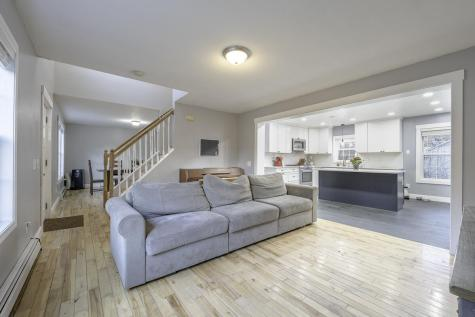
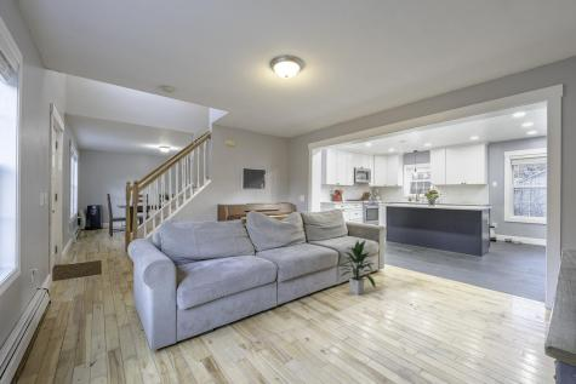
+ indoor plant (358, 266)
